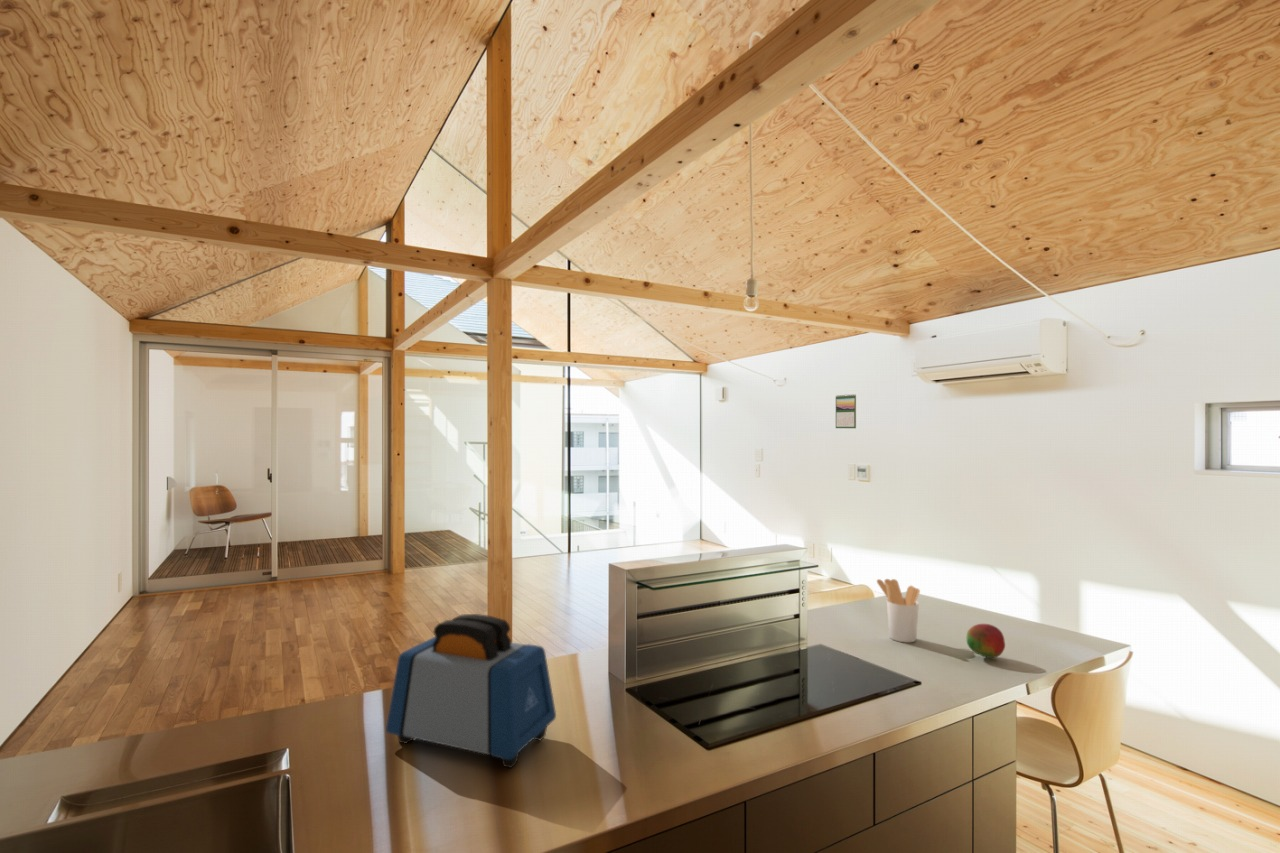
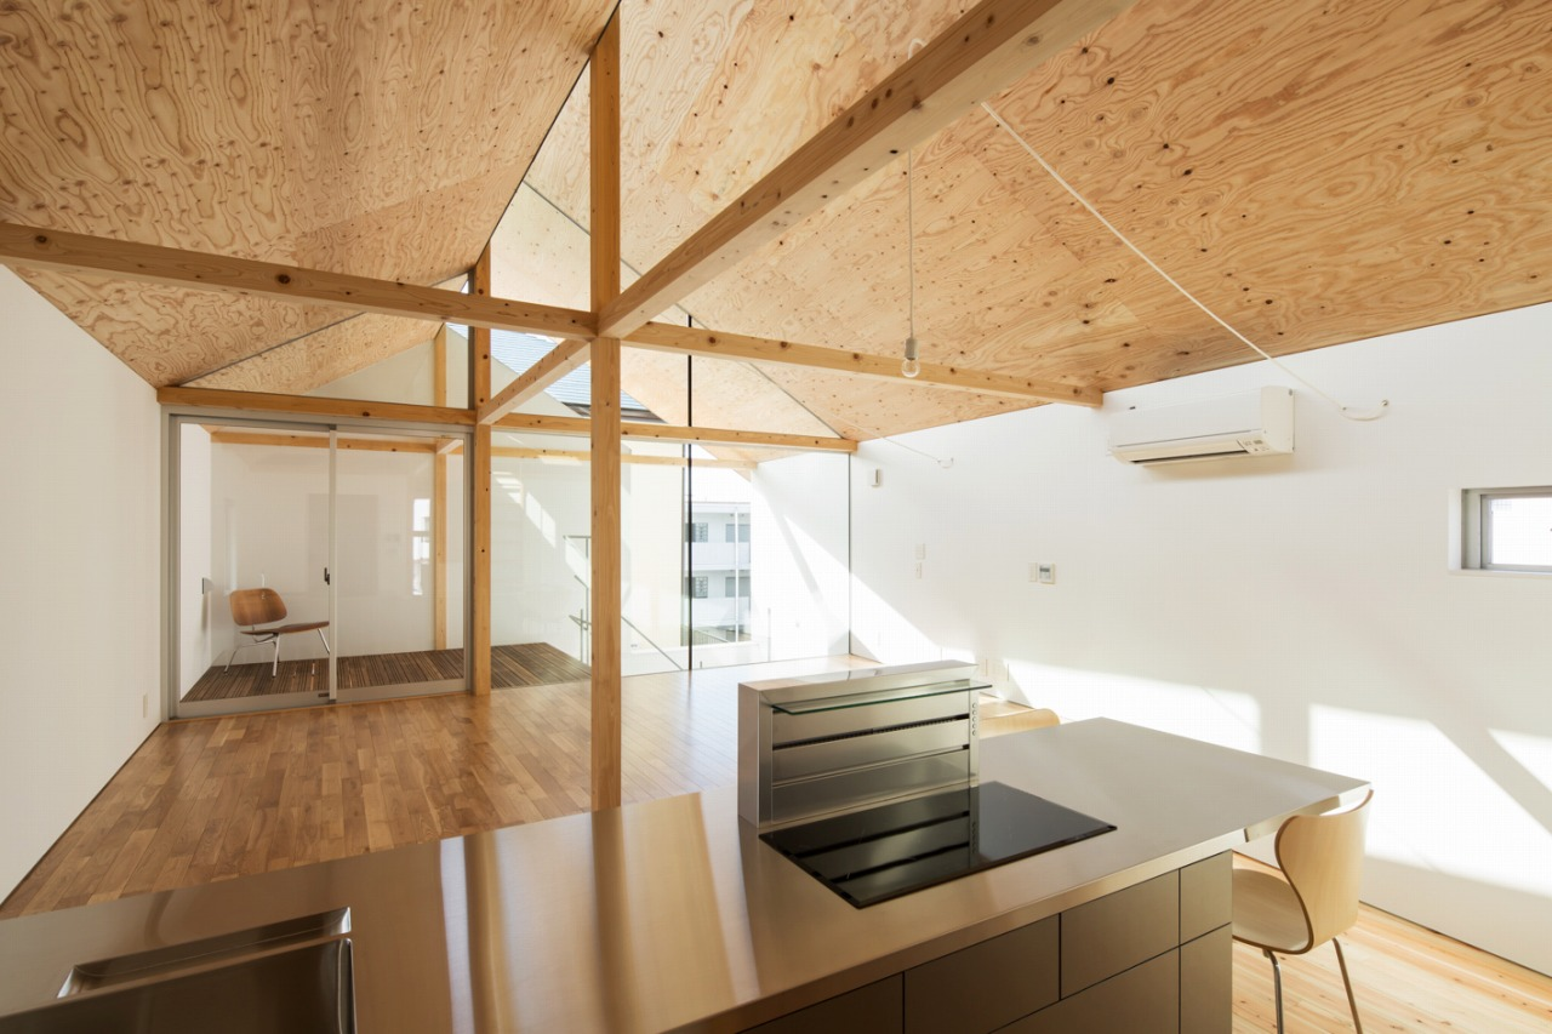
- utensil holder (897, 608)
- fruit (984, 640)
- calendar (845, 411)
- toaster (472, 679)
